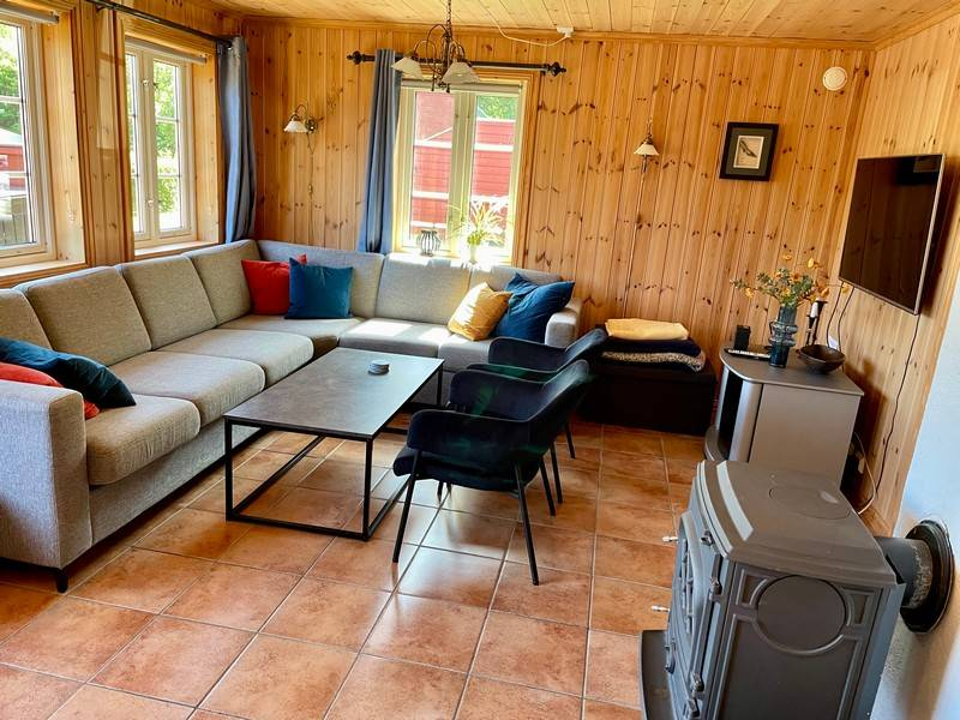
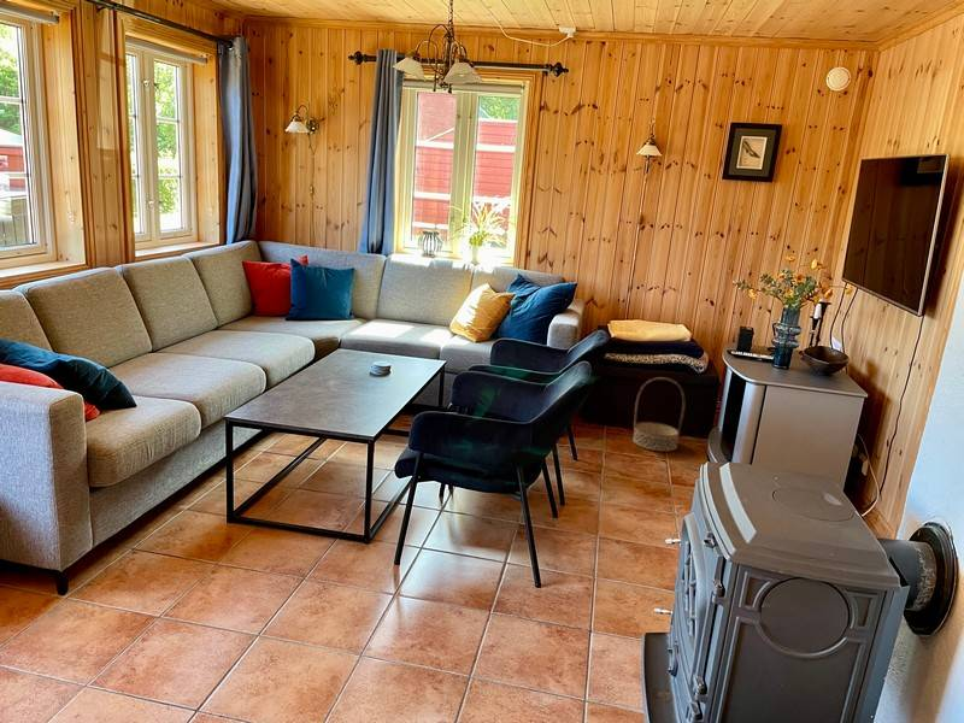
+ basket (654, 422)
